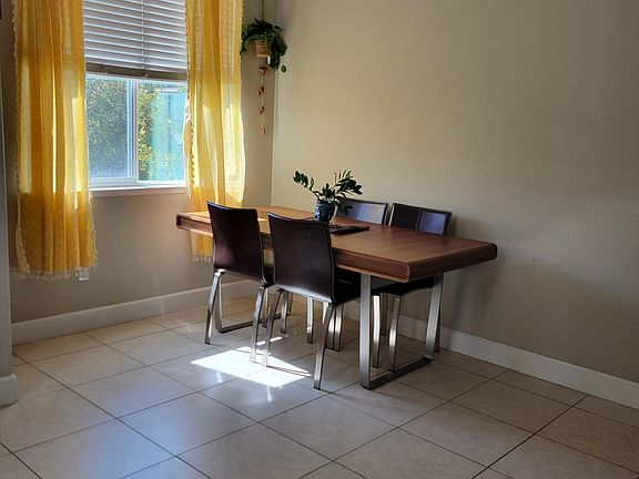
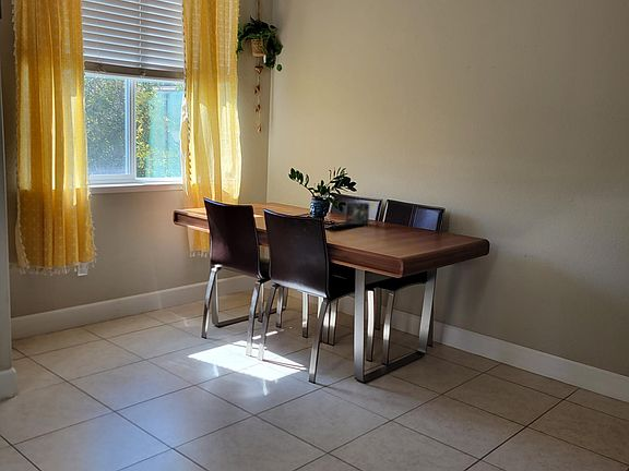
+ small box (356, 213)
